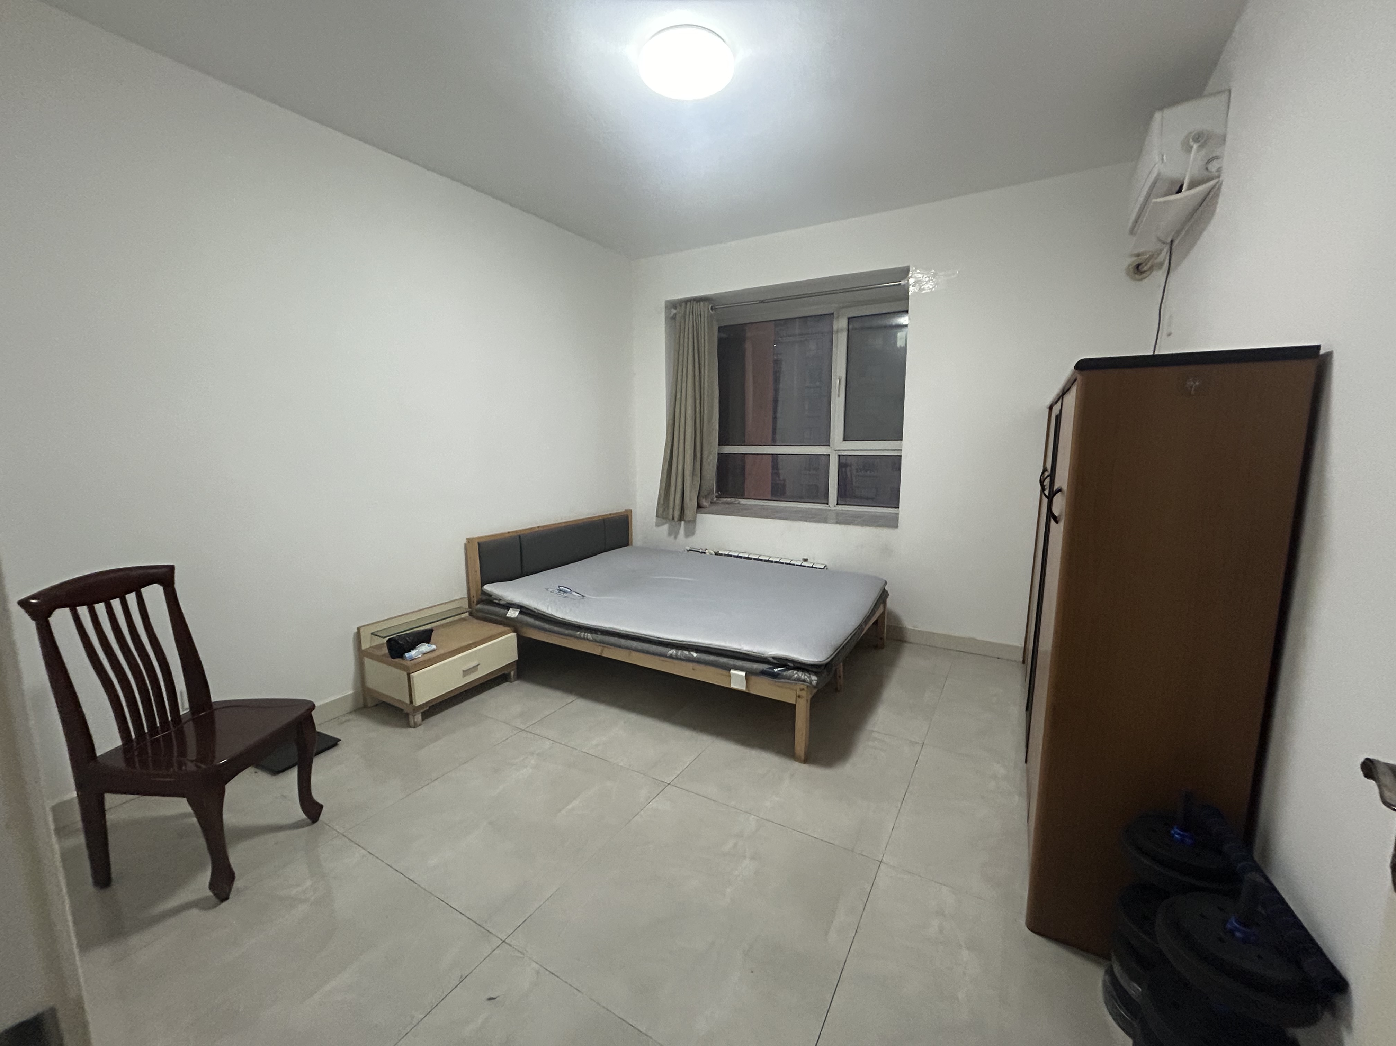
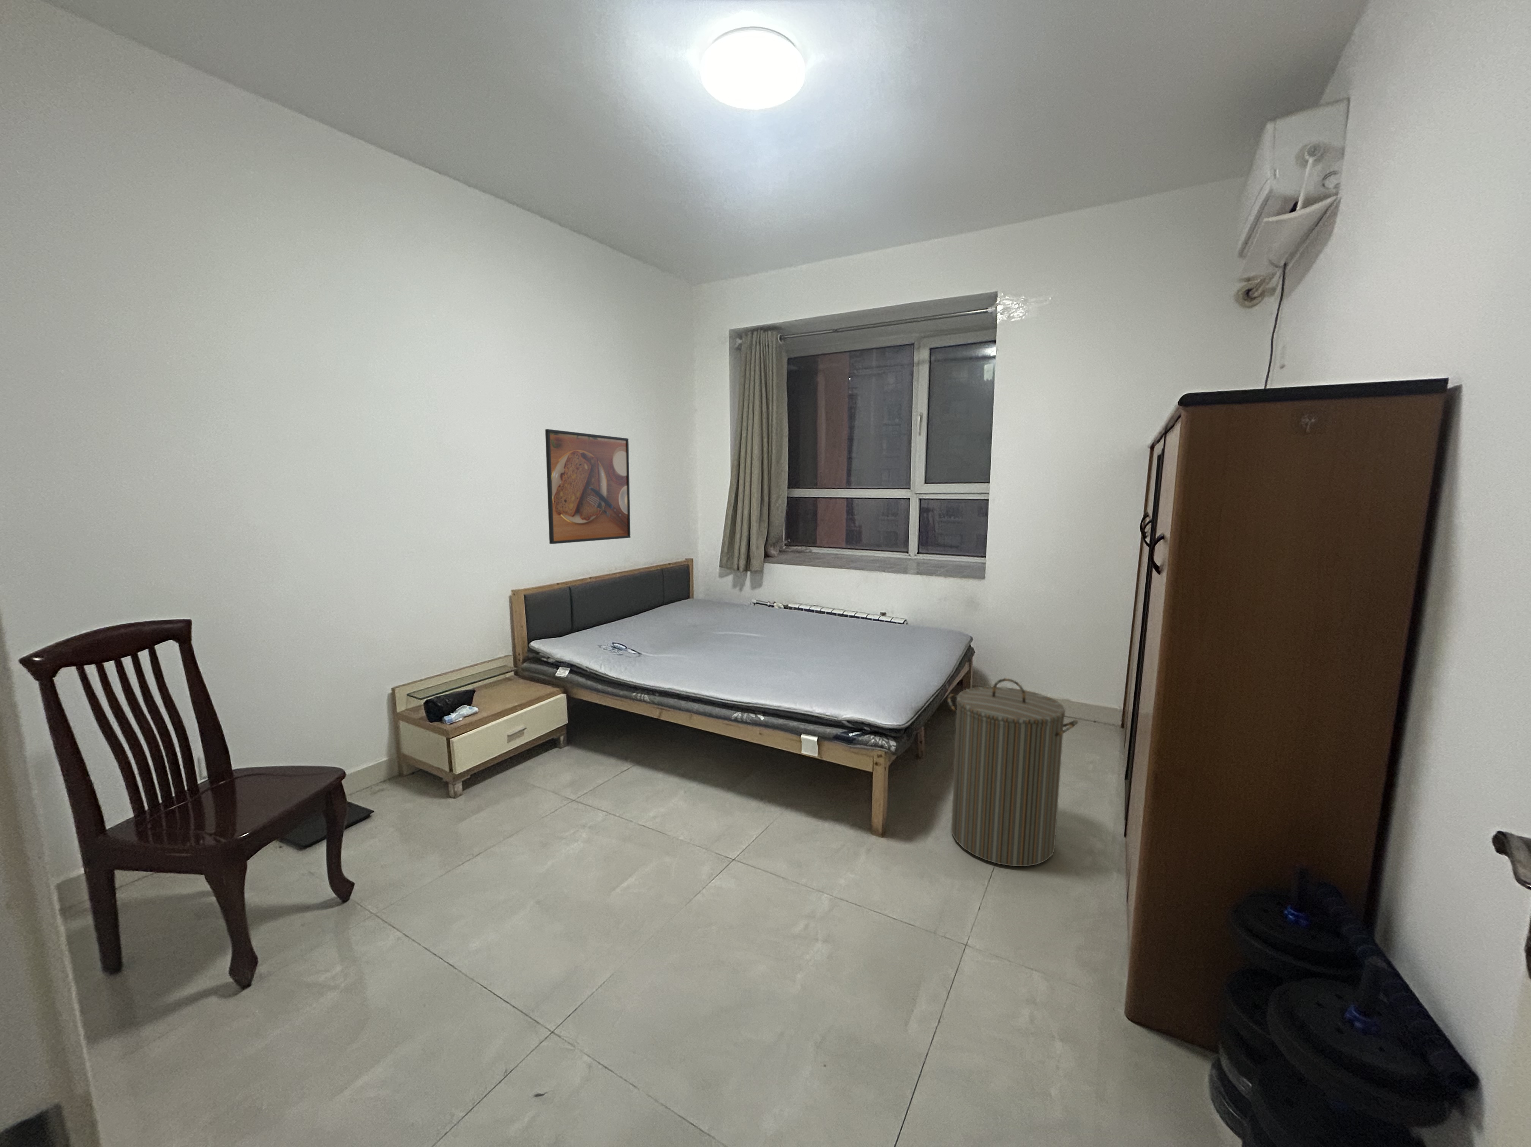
+ laundry hamper (1005, 760)
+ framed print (591, 488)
